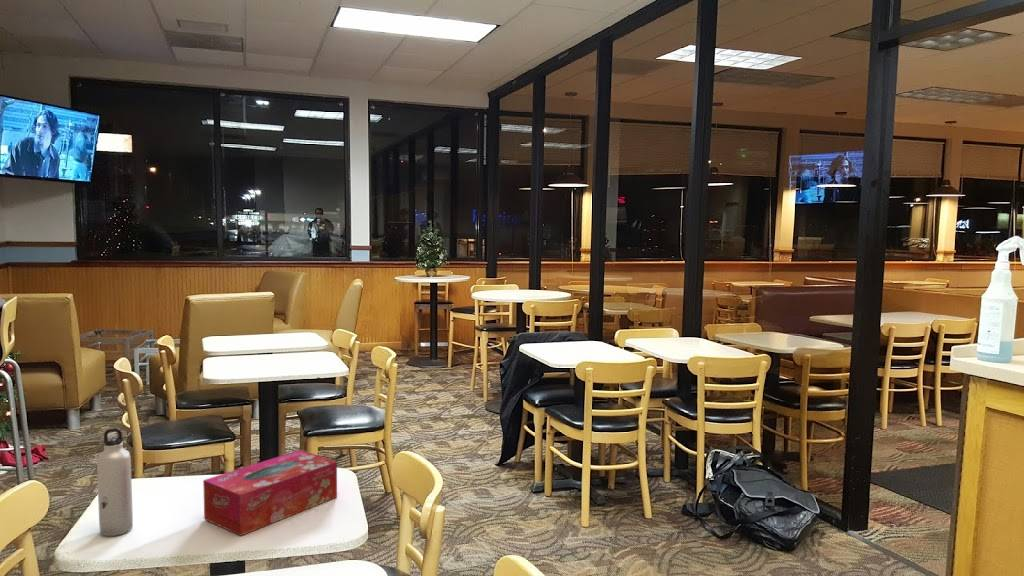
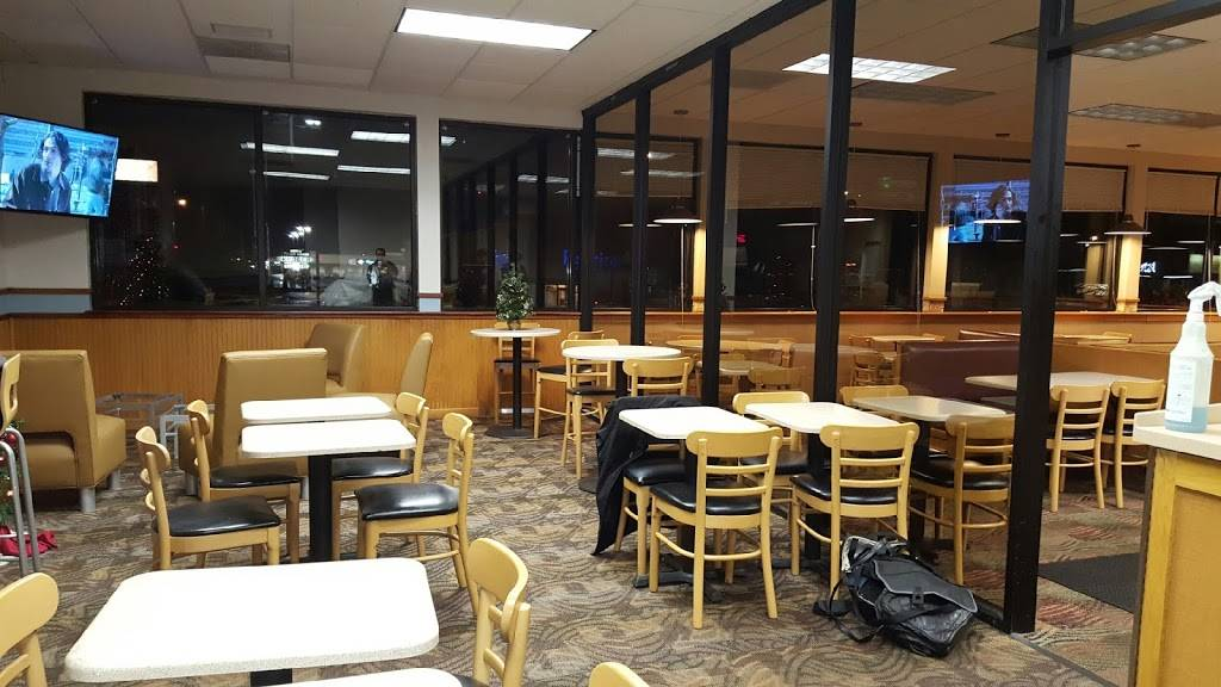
- water bottle (114, 479)
- tissue box (273, 489)
